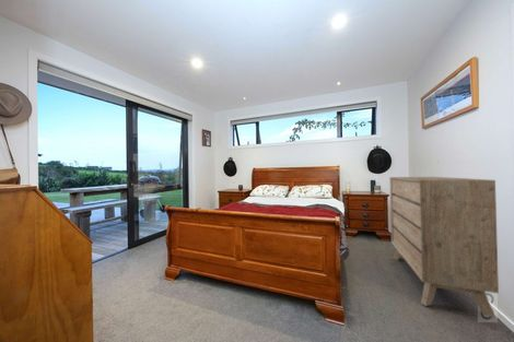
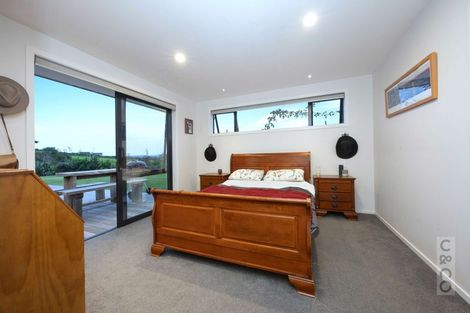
- dresser (429, 228)
